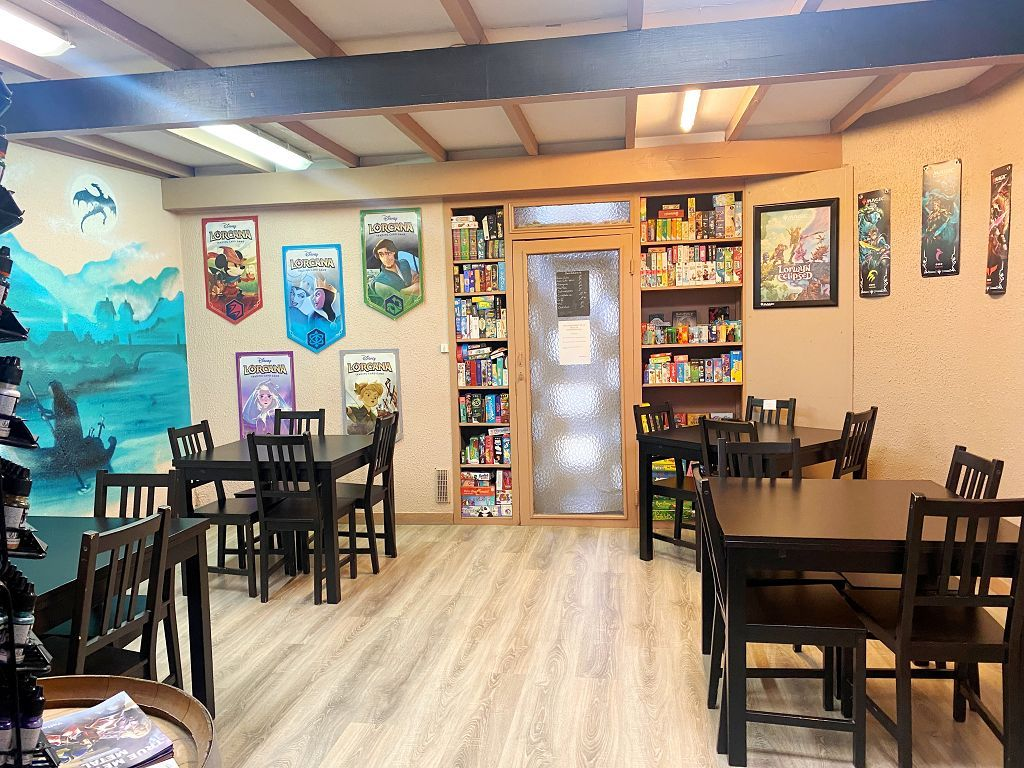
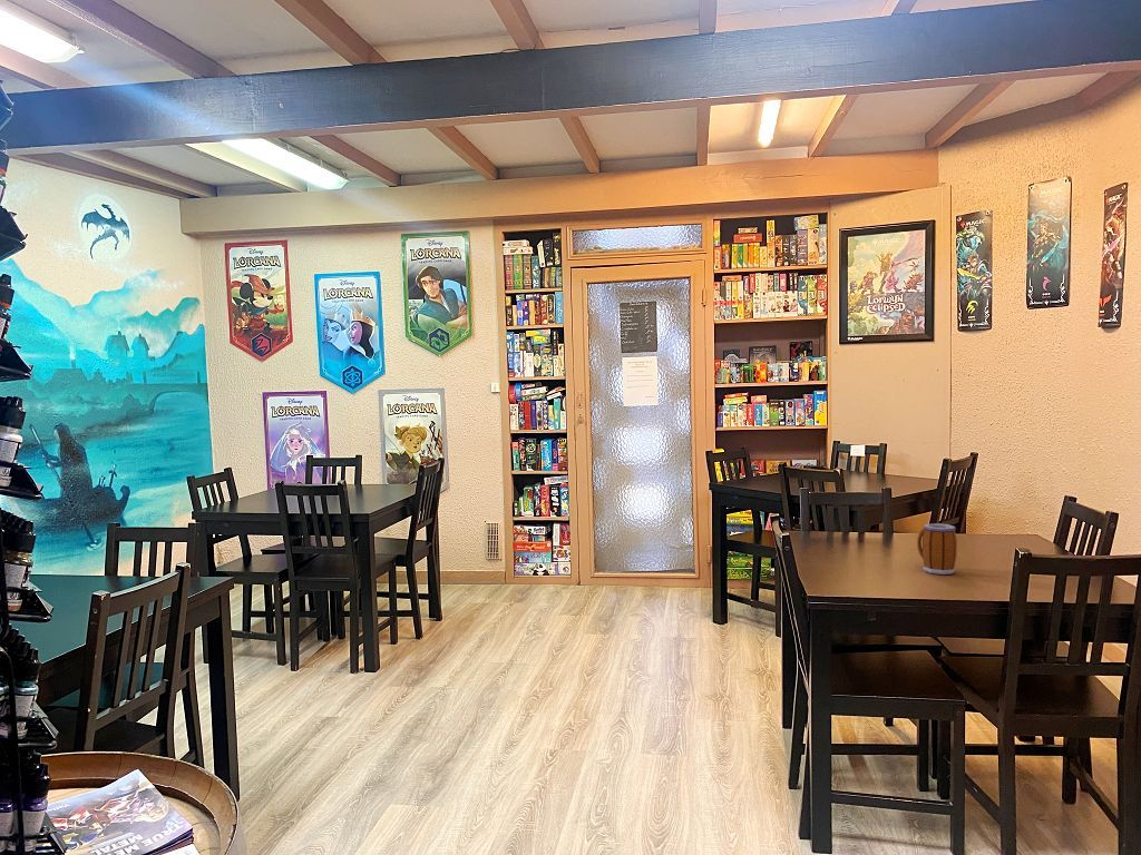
+ mug (935, 548)
